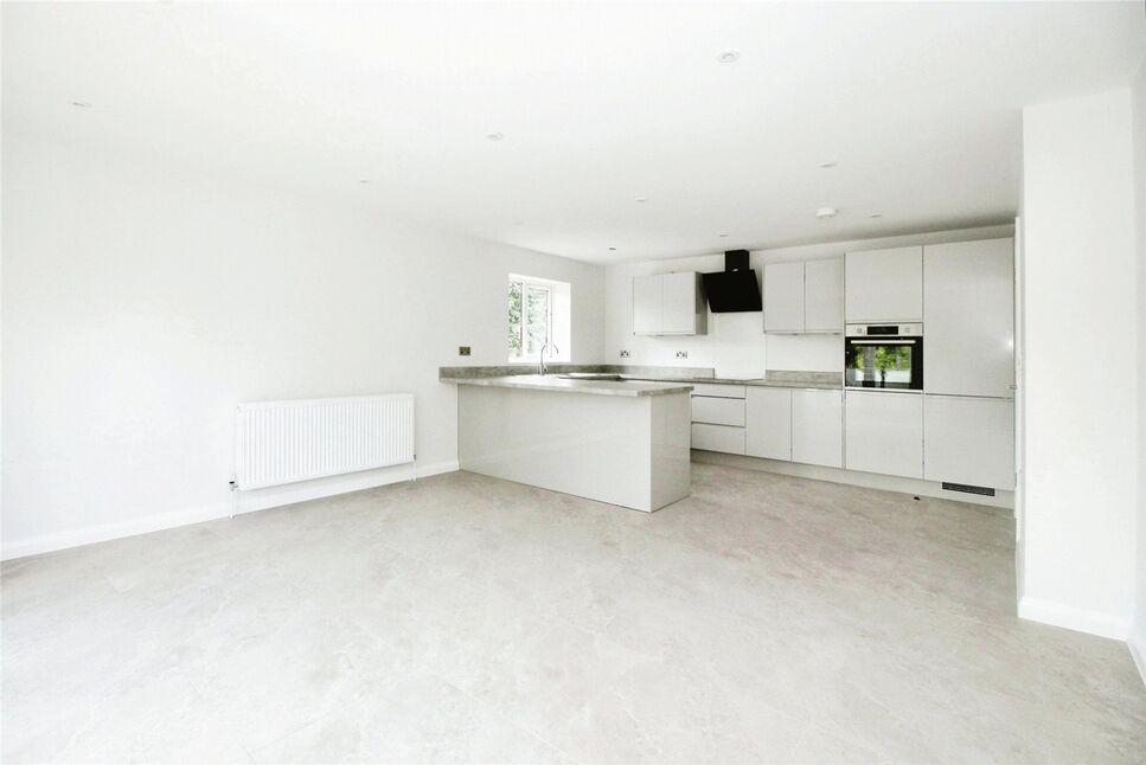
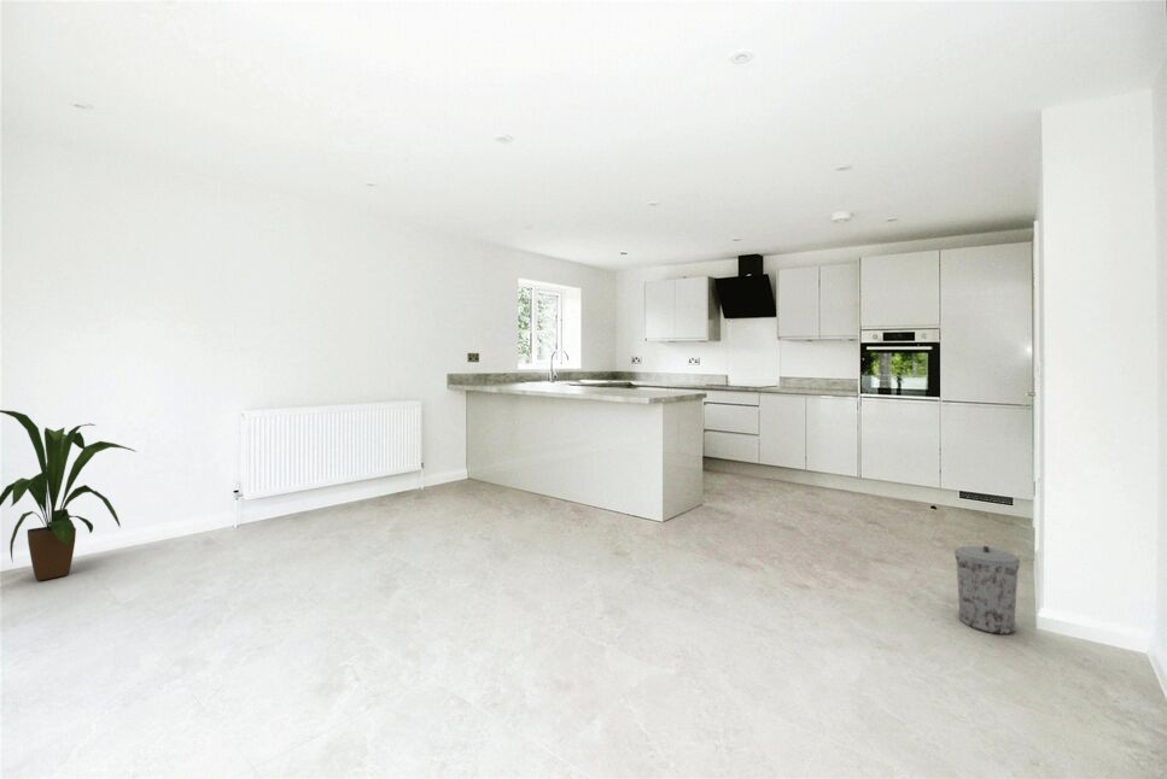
+ trash can (986, 585)
+ house plant (72, 491)
